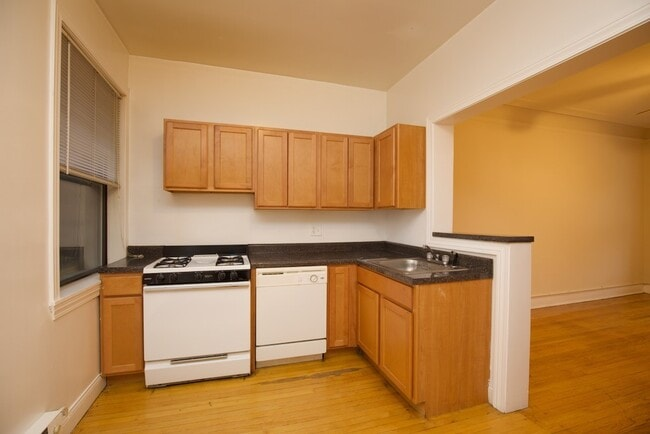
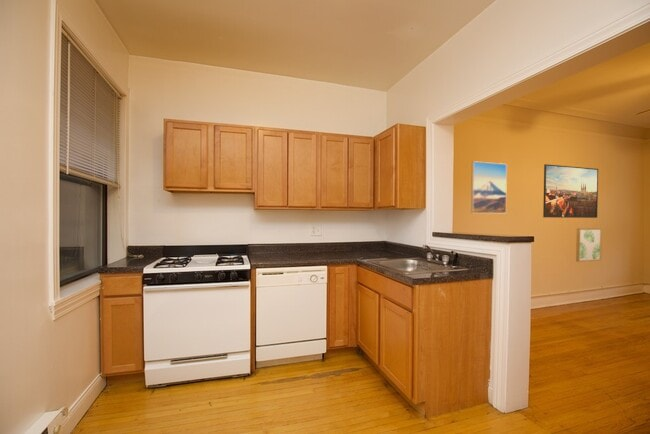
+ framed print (489, 188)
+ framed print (571, 192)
+ wall art (589, 244)
